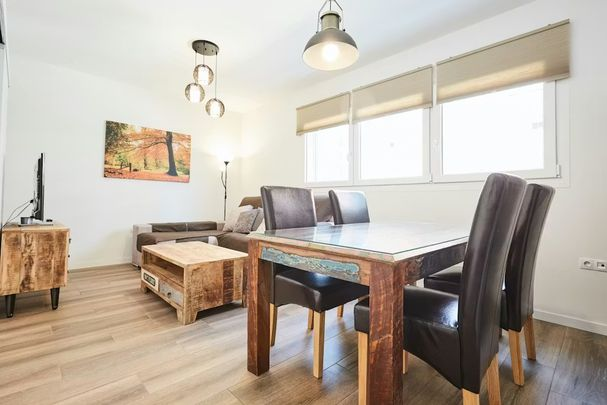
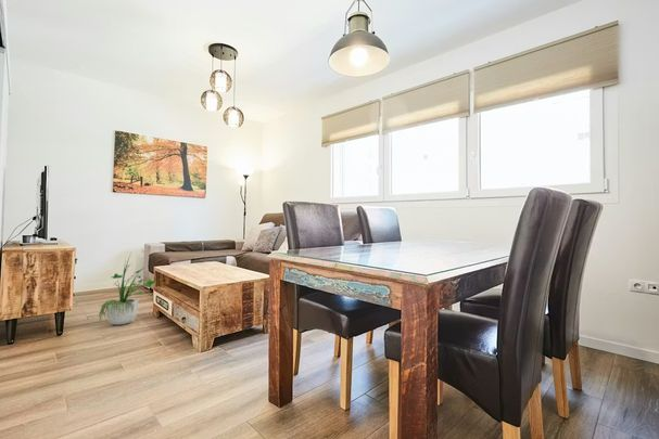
+ potted plant (128, 288)
